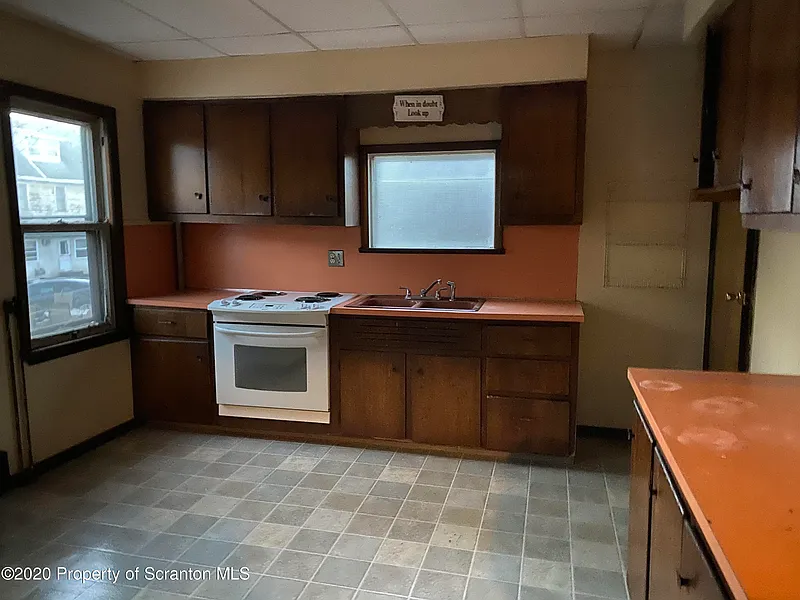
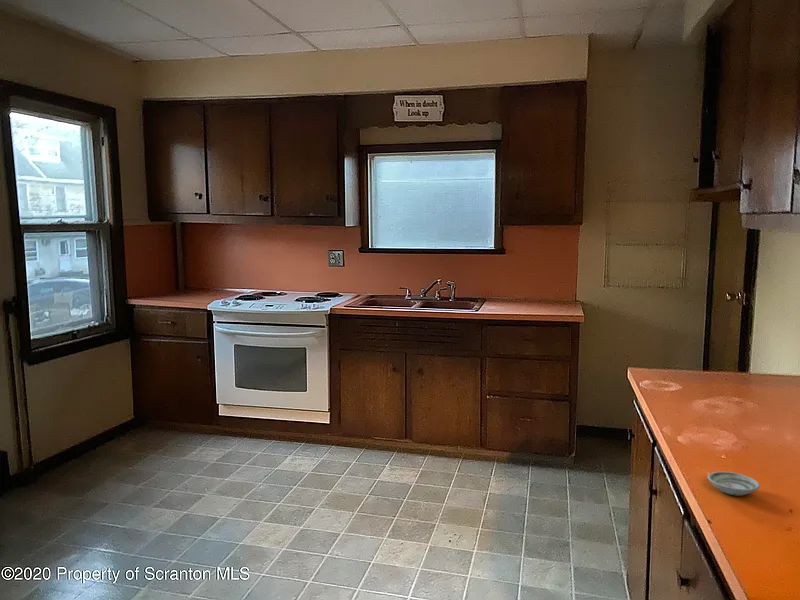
+ saucer (732, 485)
